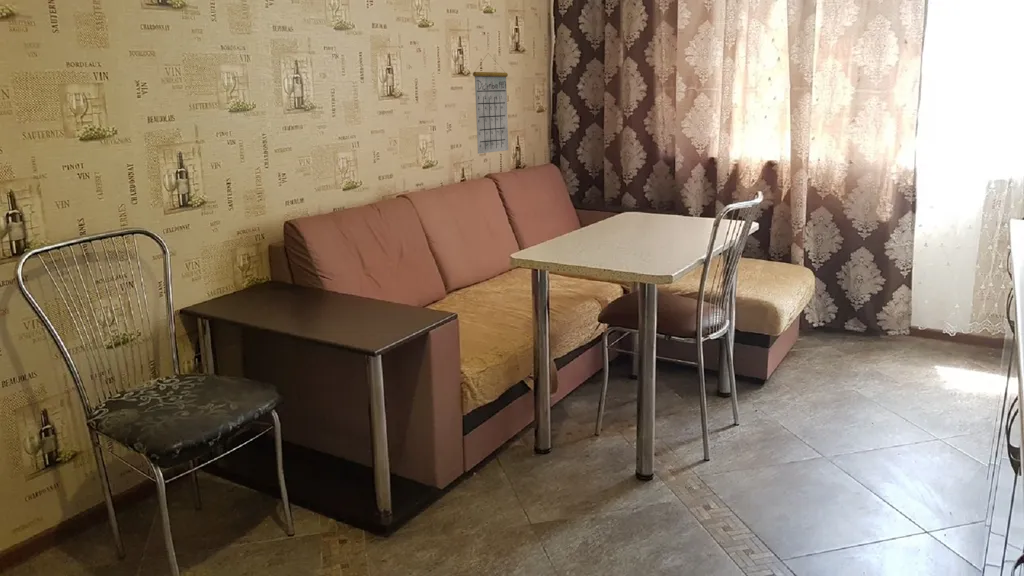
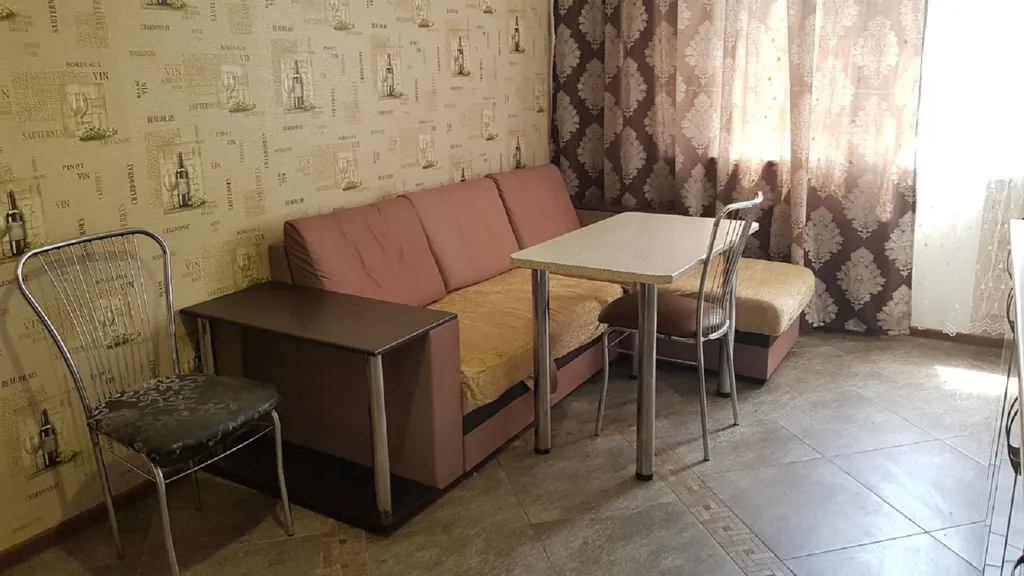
- calendar (491, 103)
